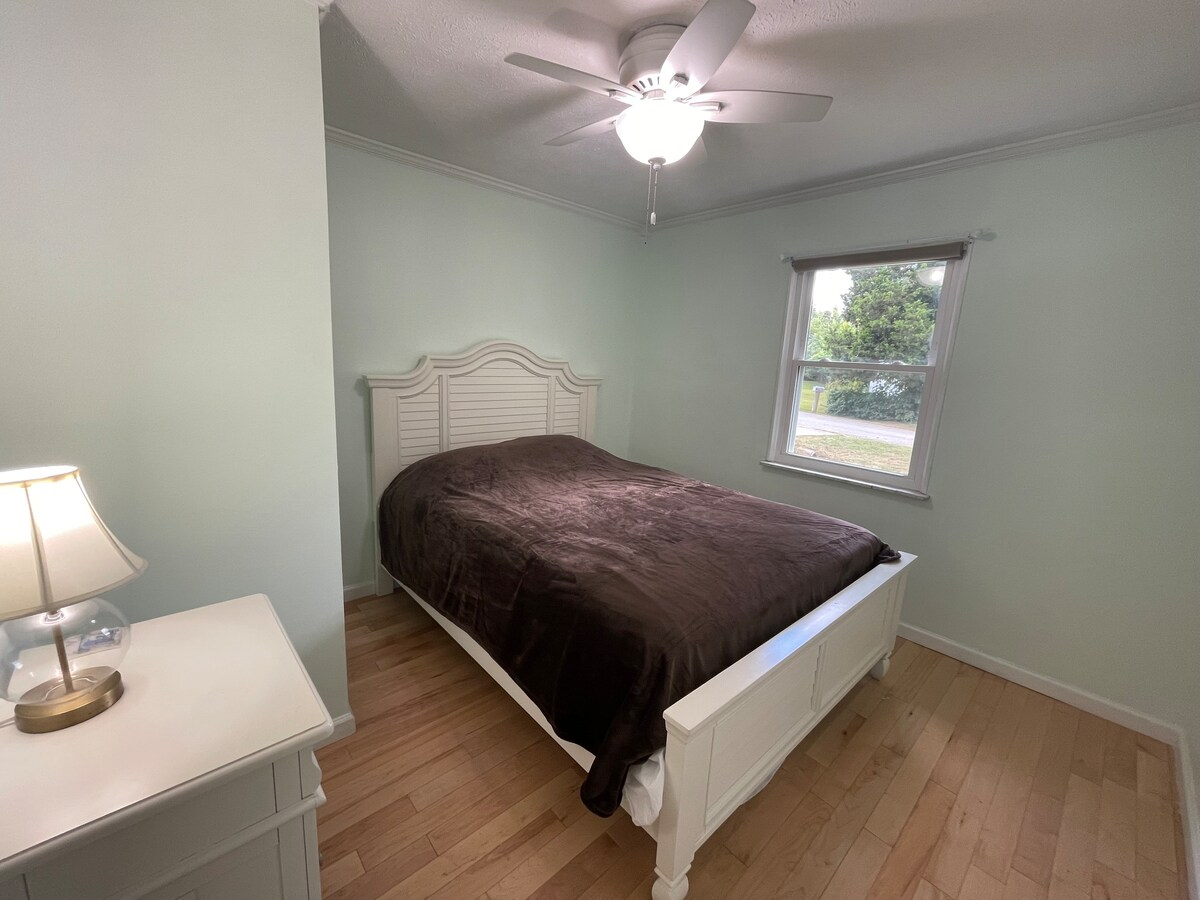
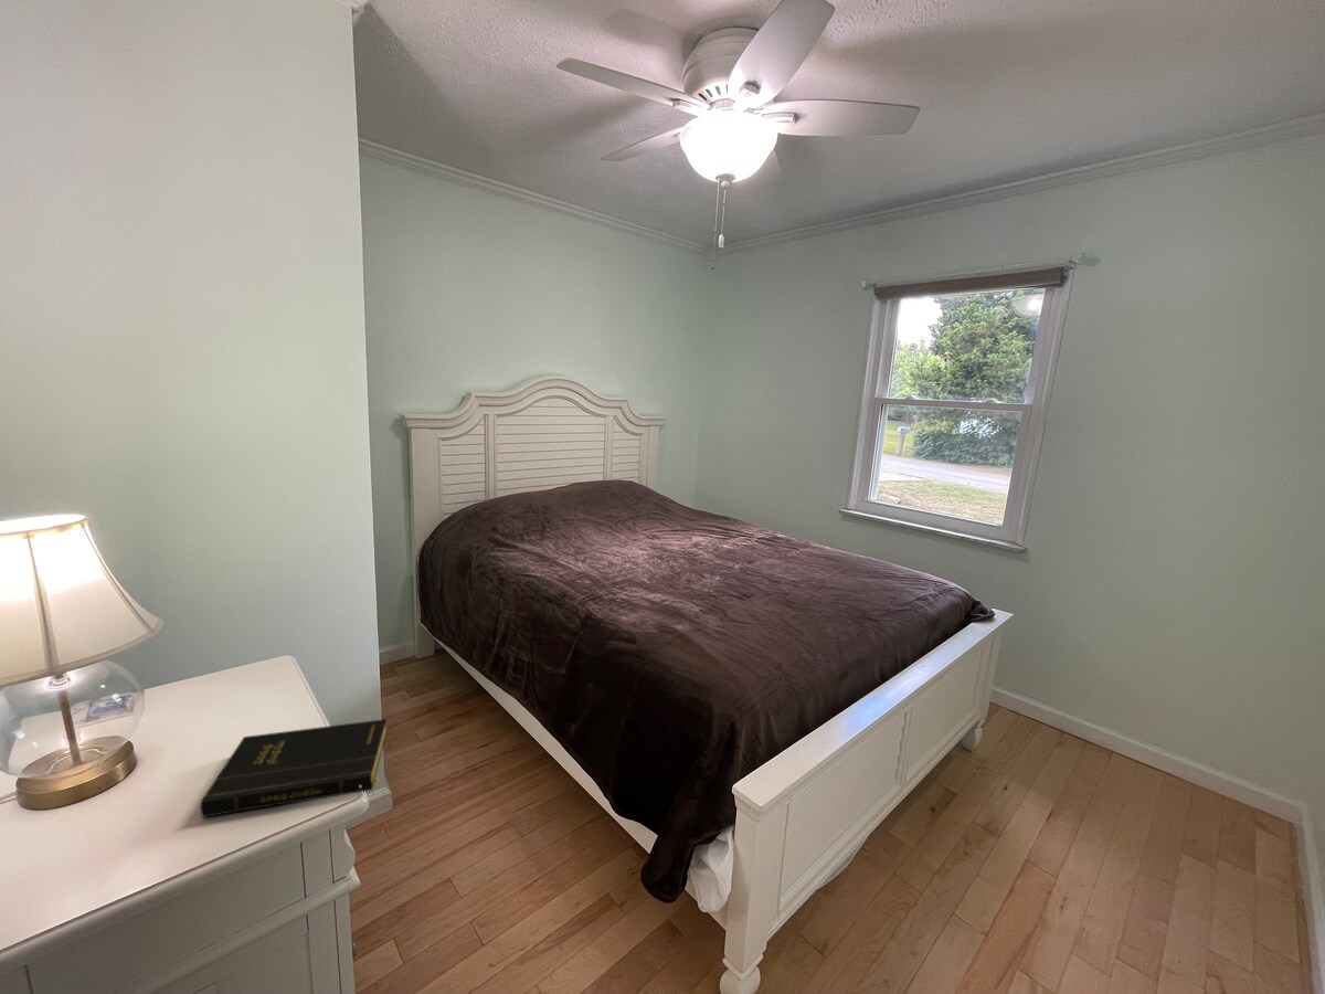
+ book (310, 761)
